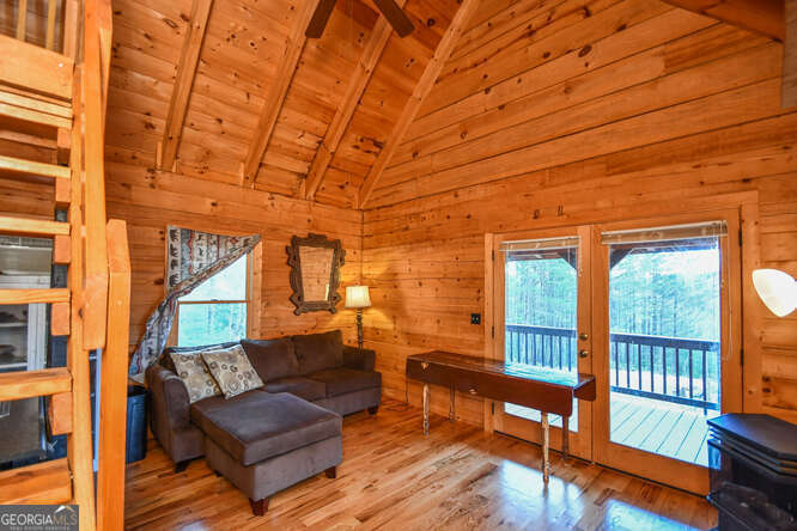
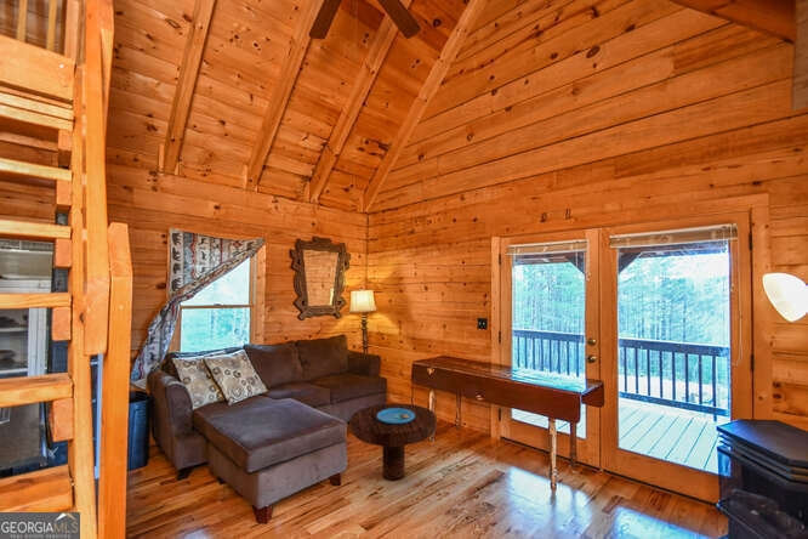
+ side table (393, 444)
